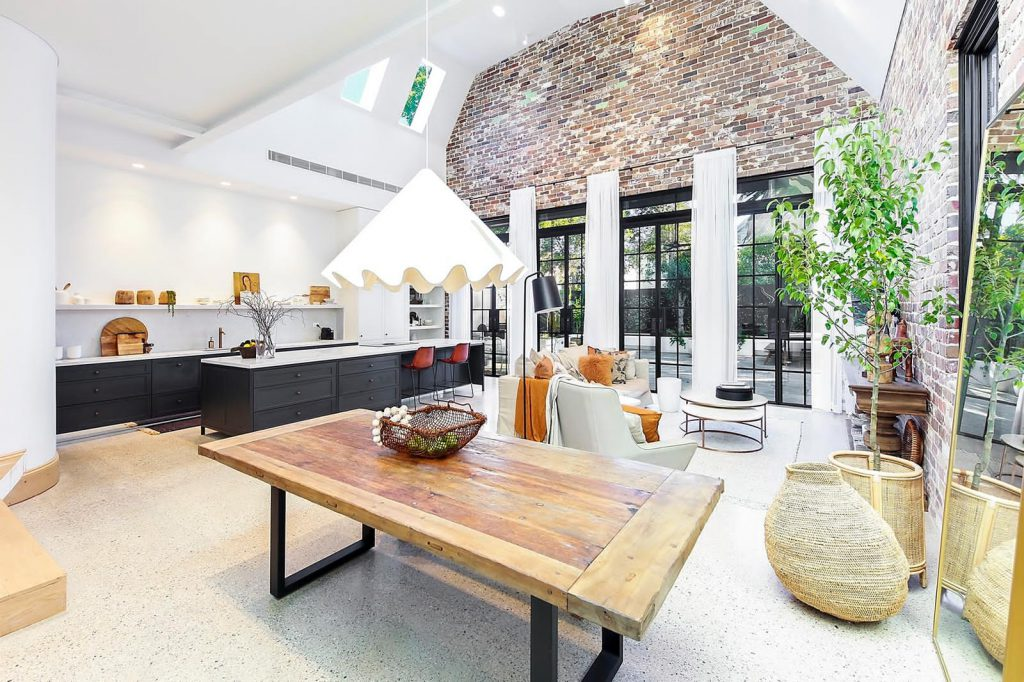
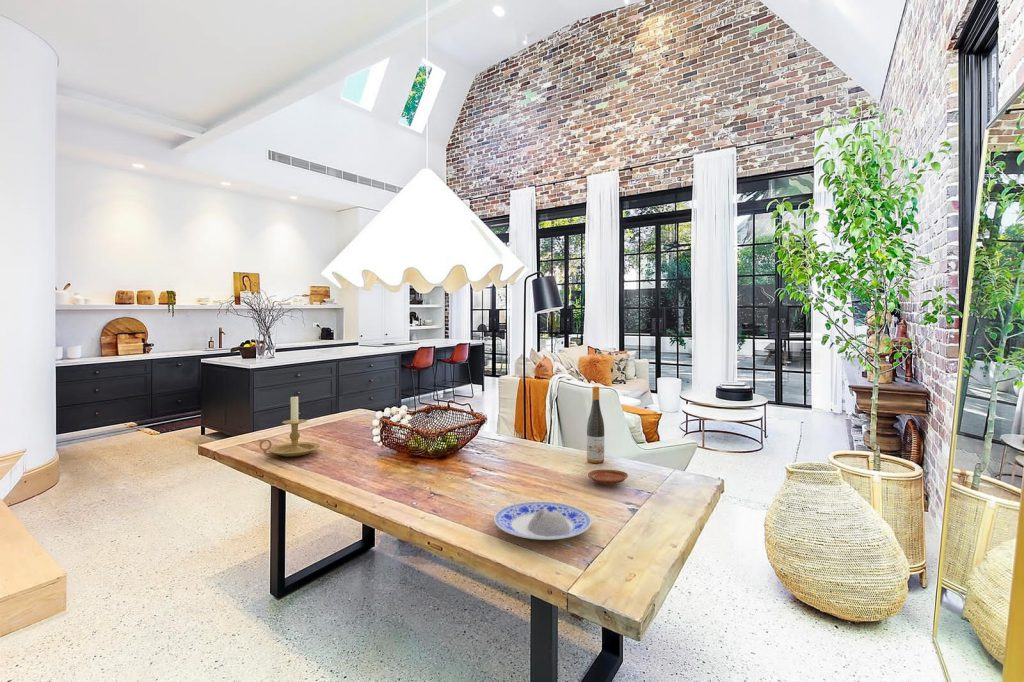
+ wine bottle (595, 423)
+ plate (607, 478)
+ plate (542, 517)
+ candle holder (294, 423)
